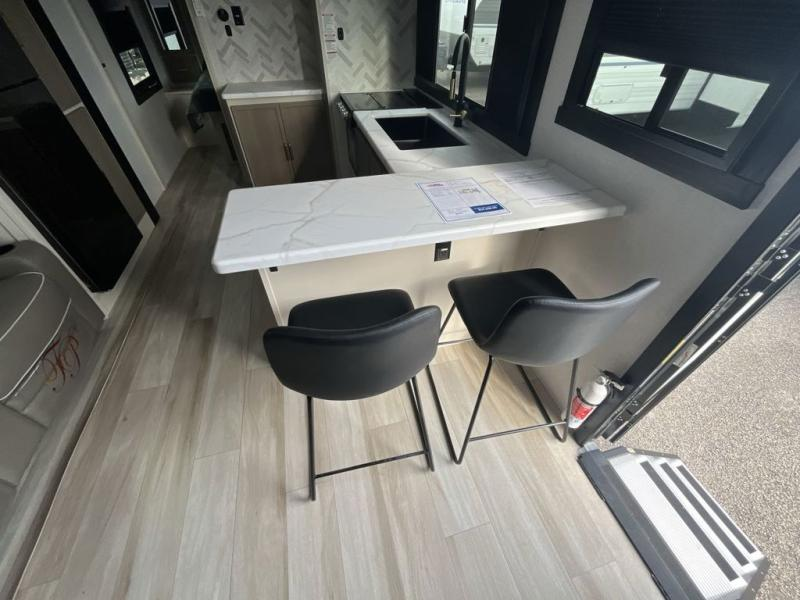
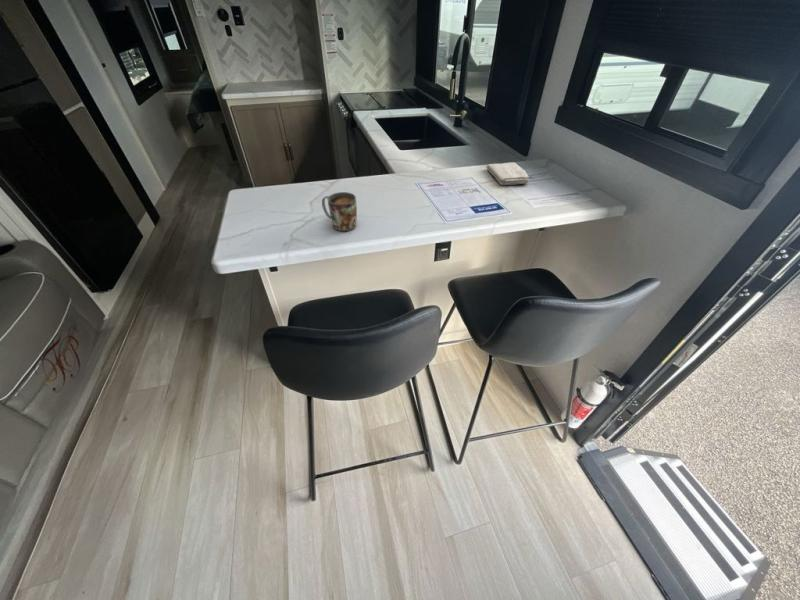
+ washcloth (507, 172)
+ mug (338, 210)
